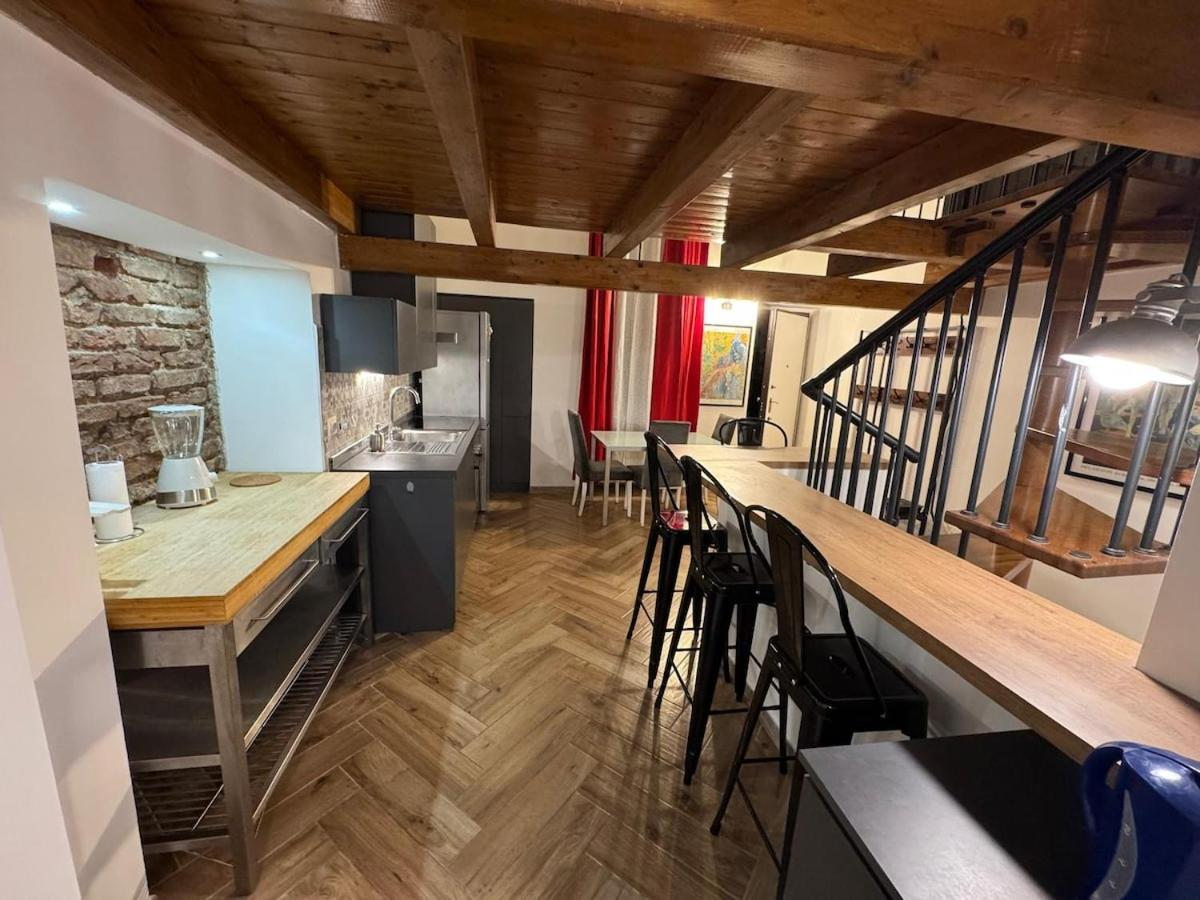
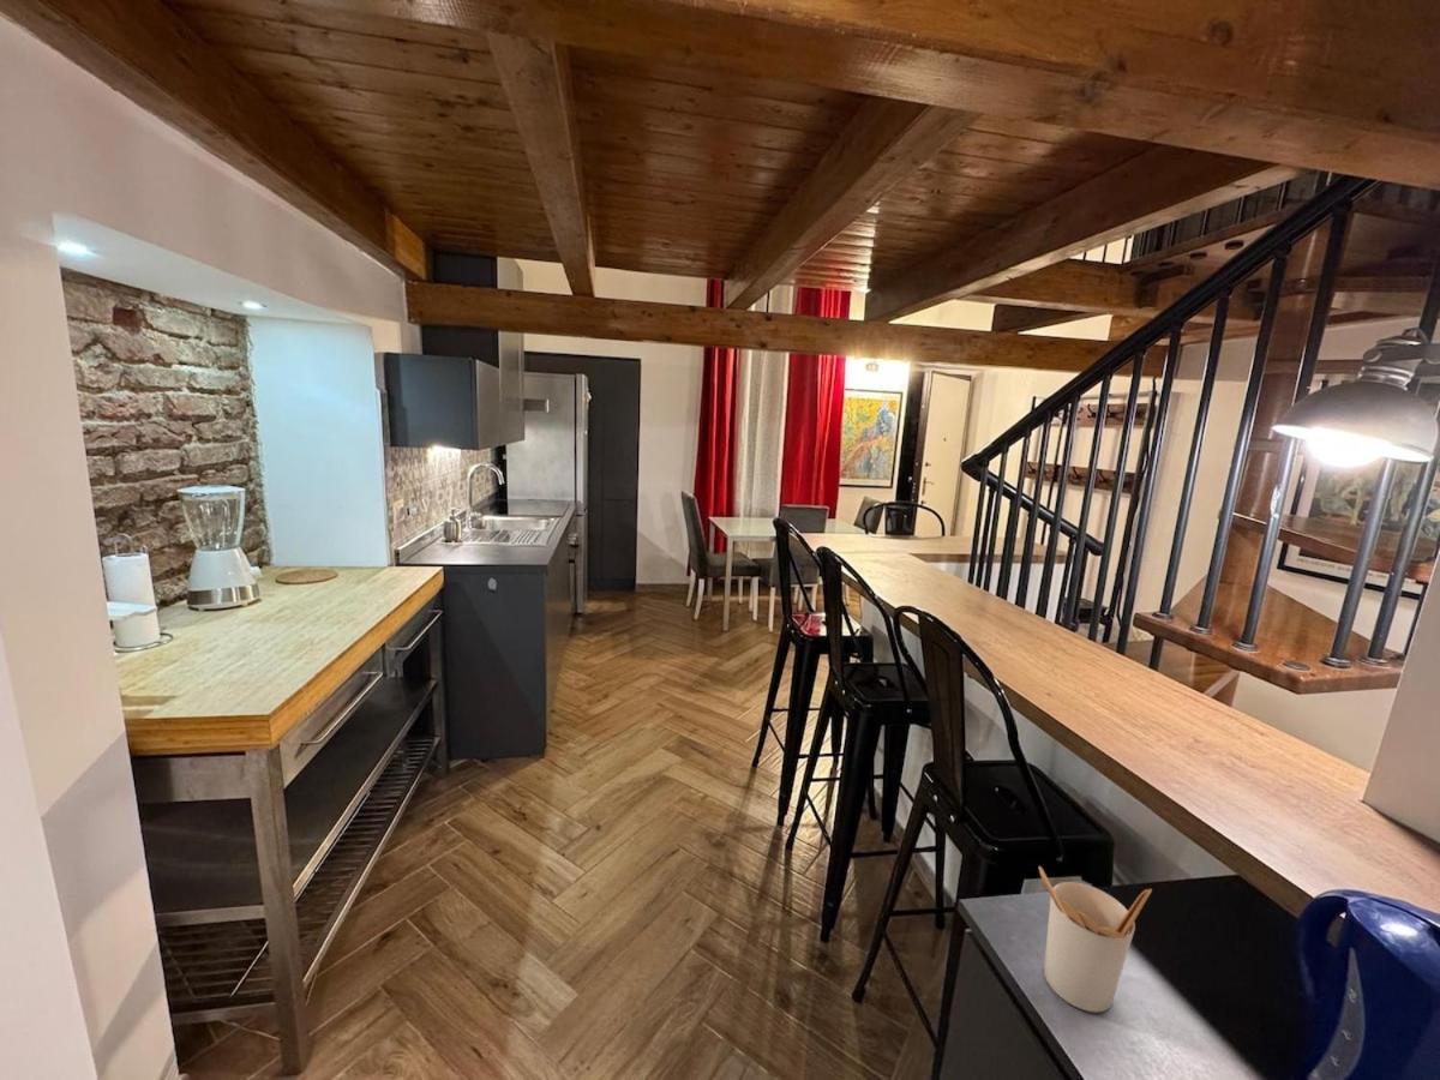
+ utensil holder (1086, 941)
